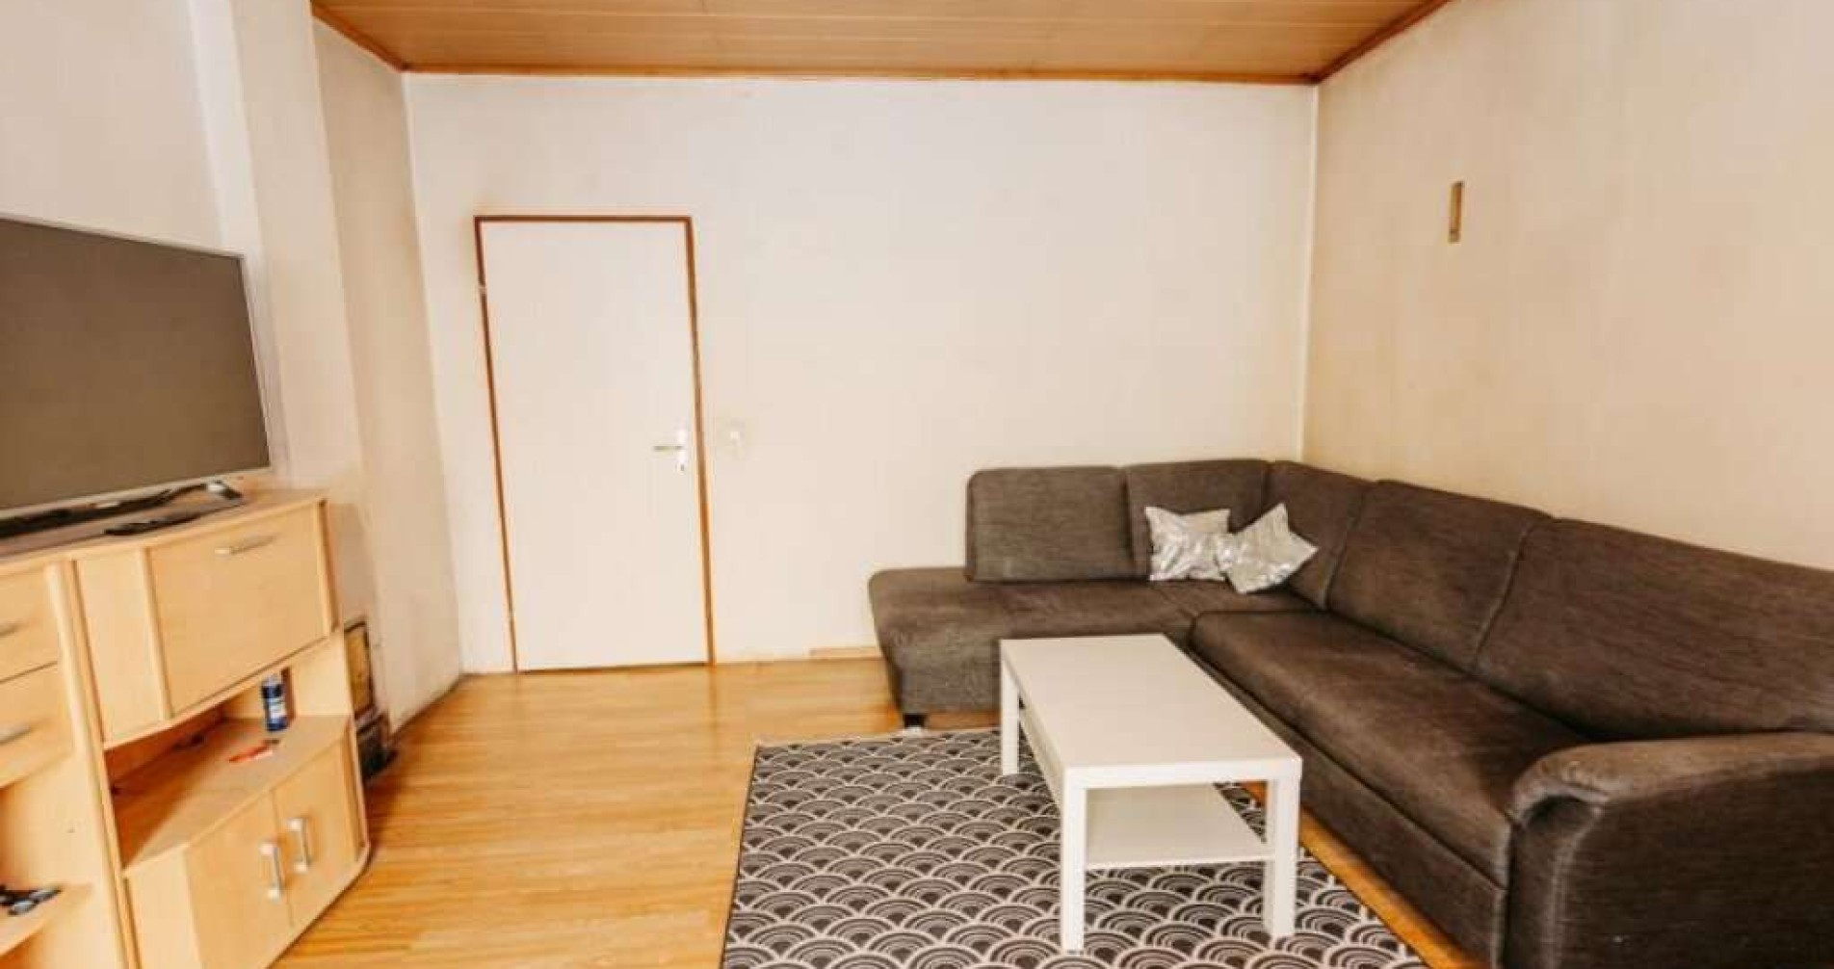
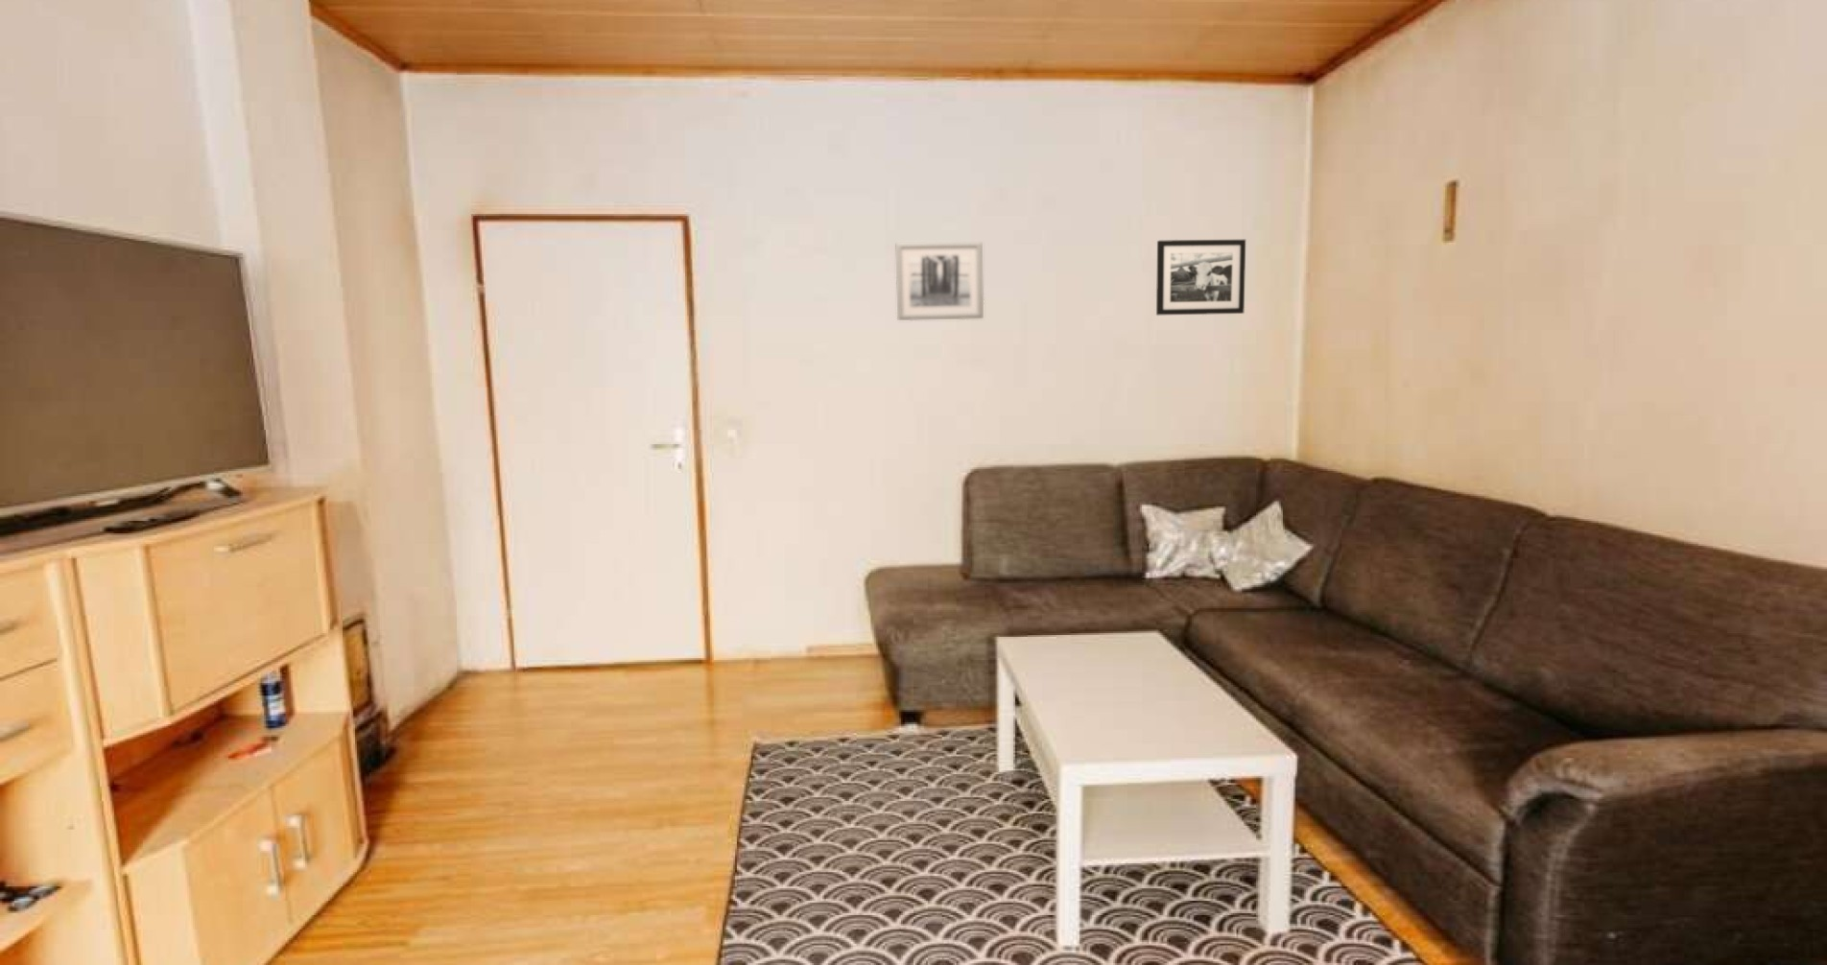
+ picture frame (1200, 278)
+ wall art (939, 281)
